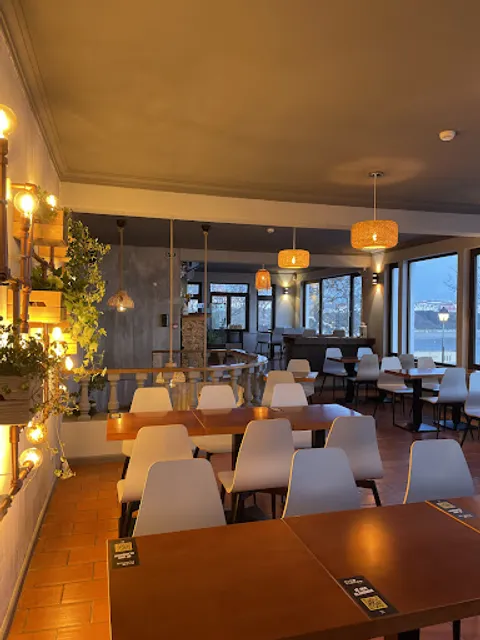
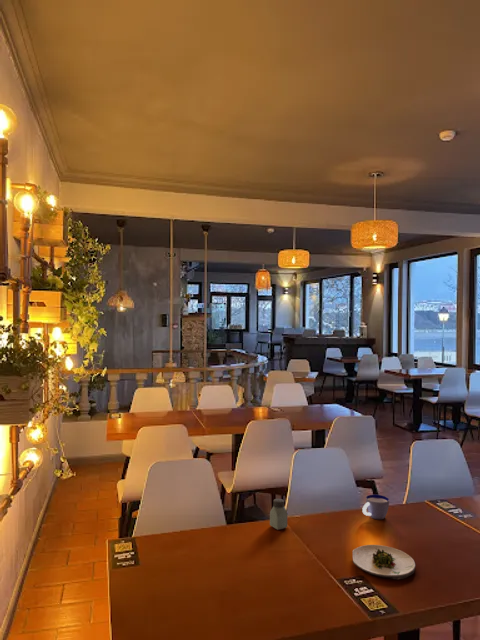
+ salad plate (383, 557)
+ cup (374, 508)
+ saltshaker (278, 513)
